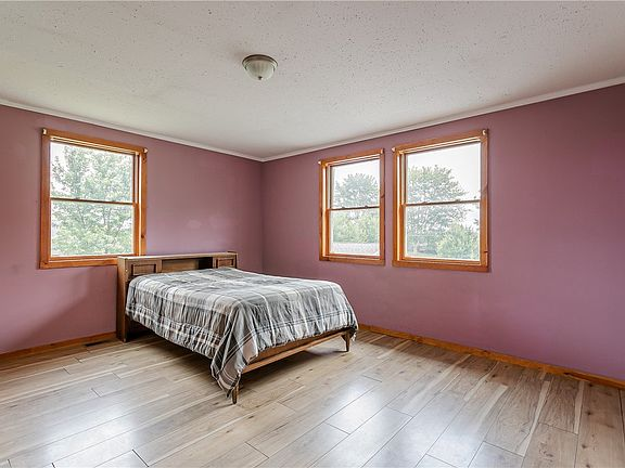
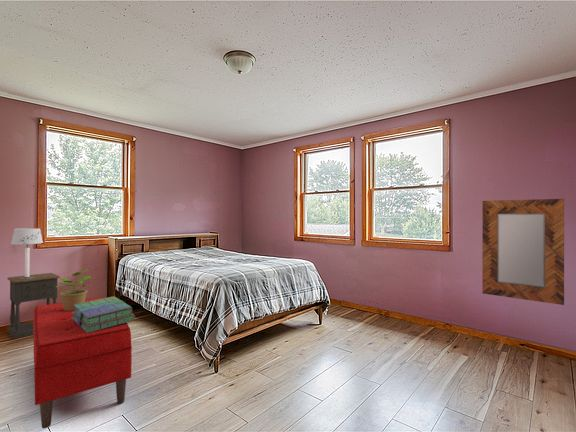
+ bench (77, 348)
+ nightstand (33, 300)
+ table lamp (27, 253)
+ potted plant (71, 290)
+ stack of books (103, 313)
+ home mirror (520, 249)
